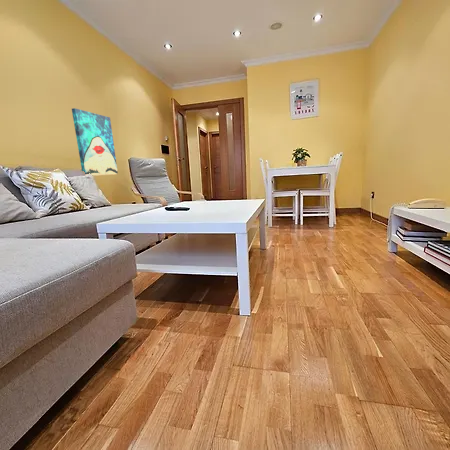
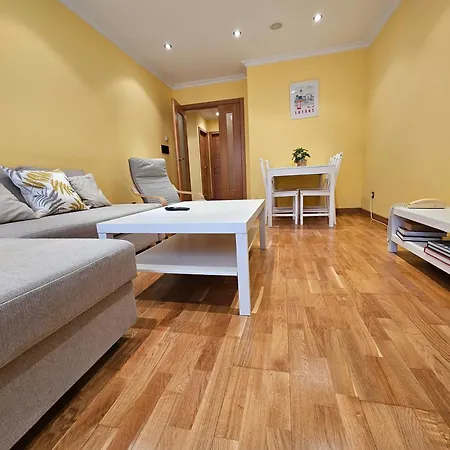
- wall art (97, 145)
